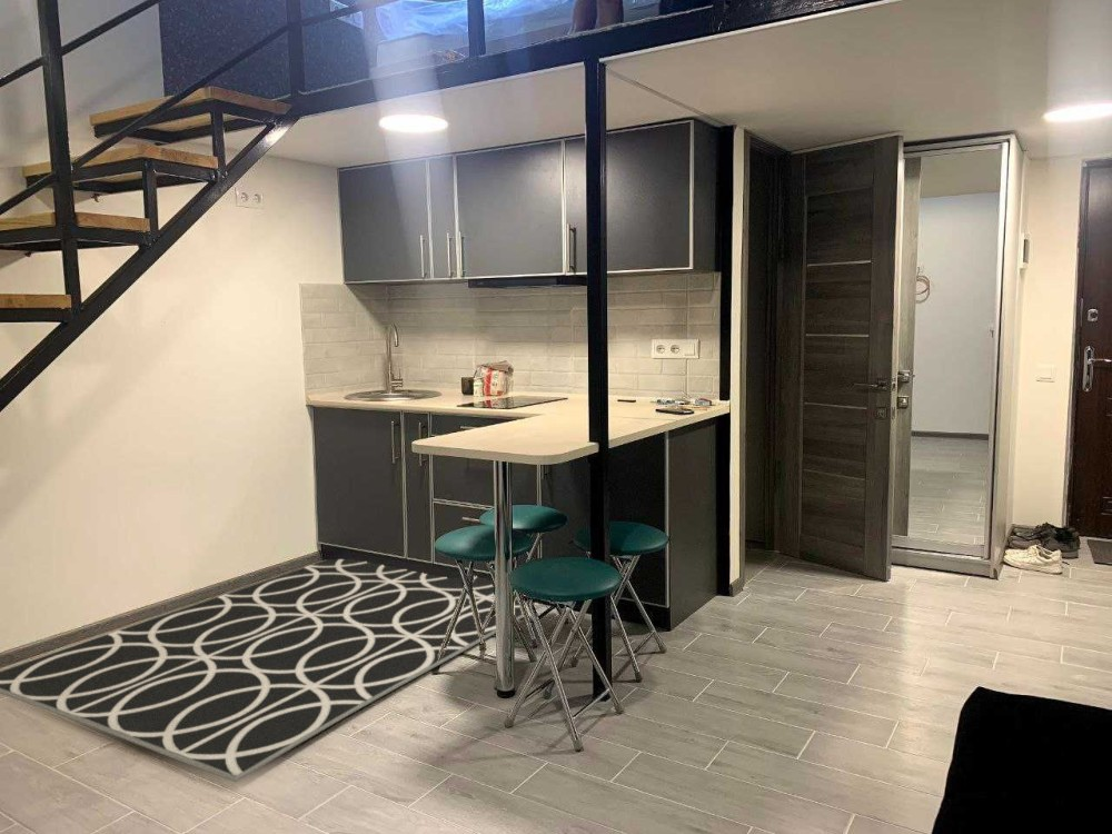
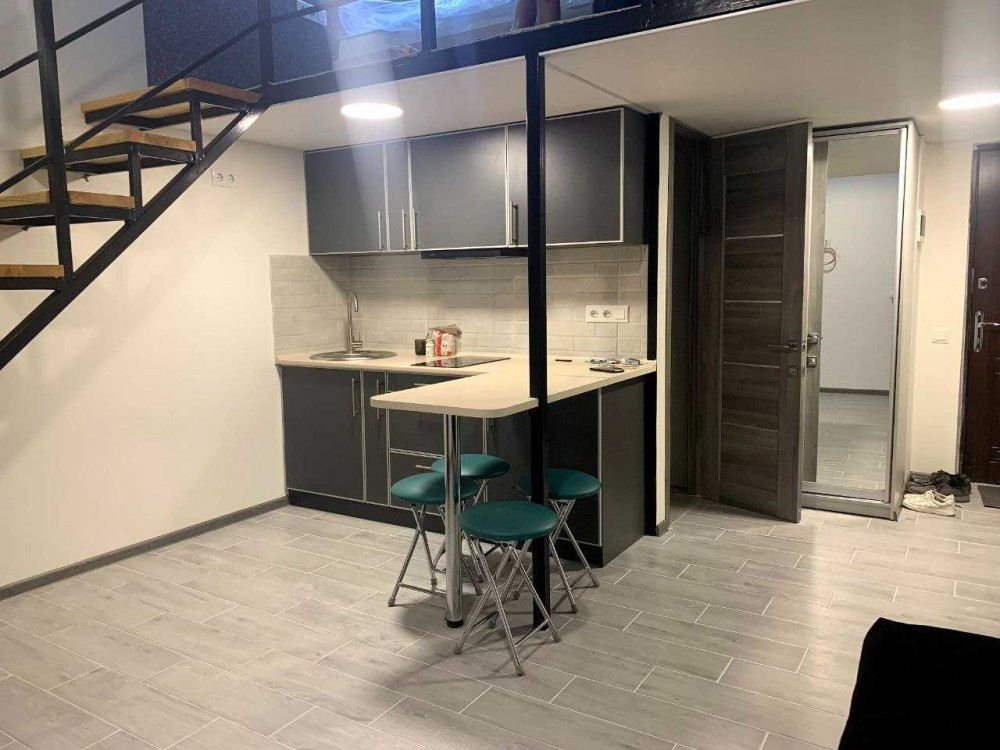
- rug (328, 620)
